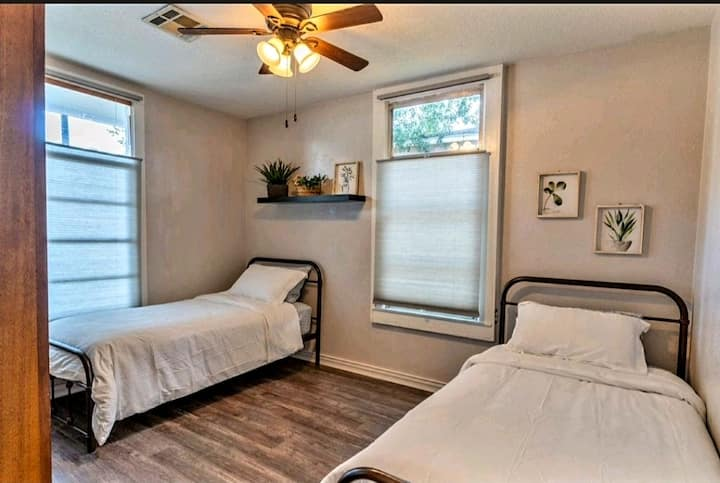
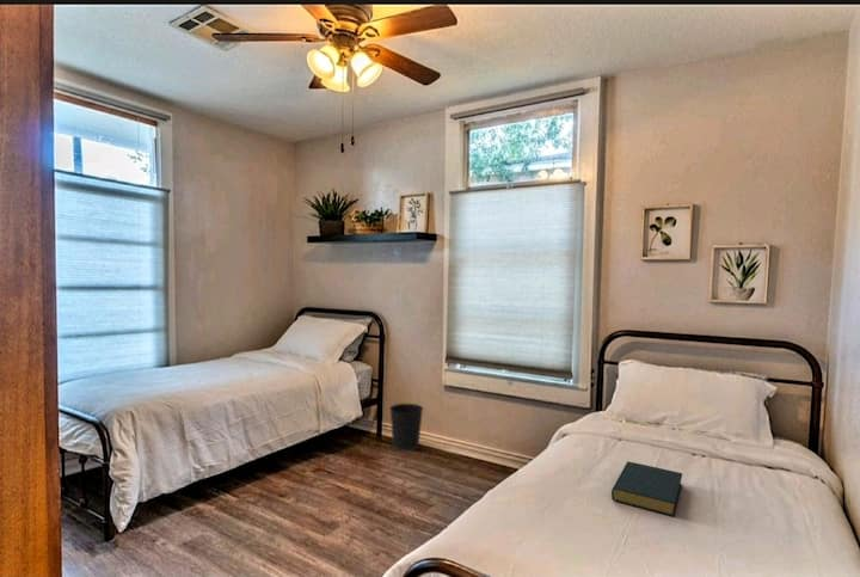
+ wastebasket (406, 426)
+ hardback book (647, 485)
